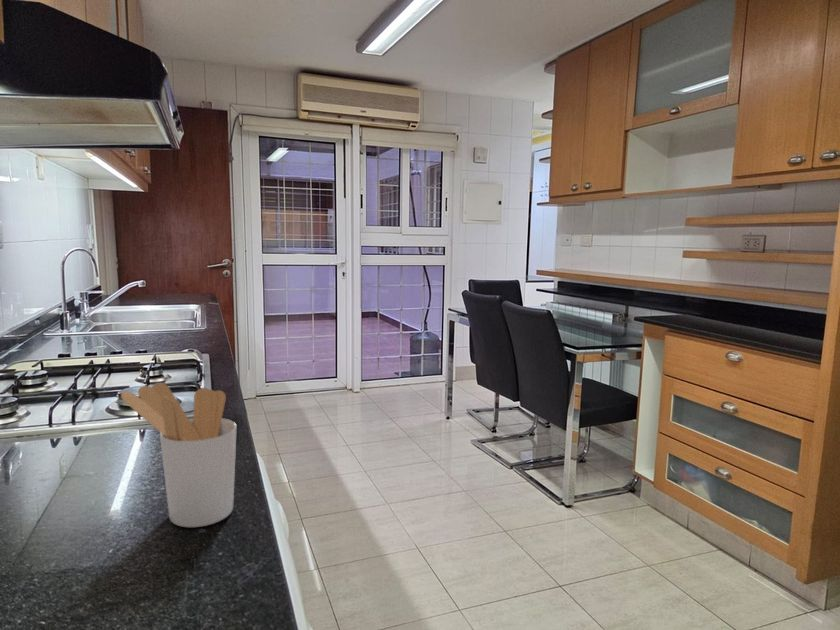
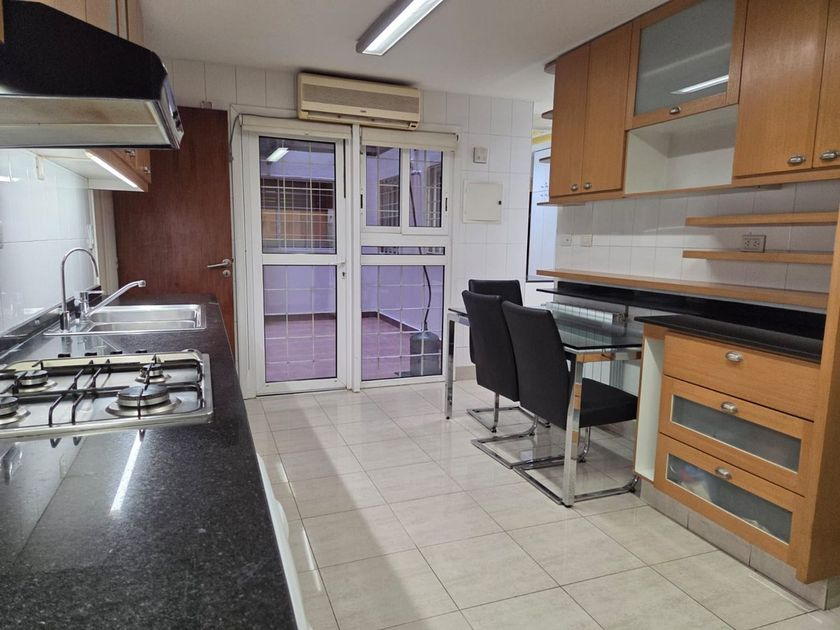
- utensil holder (183, 448)
